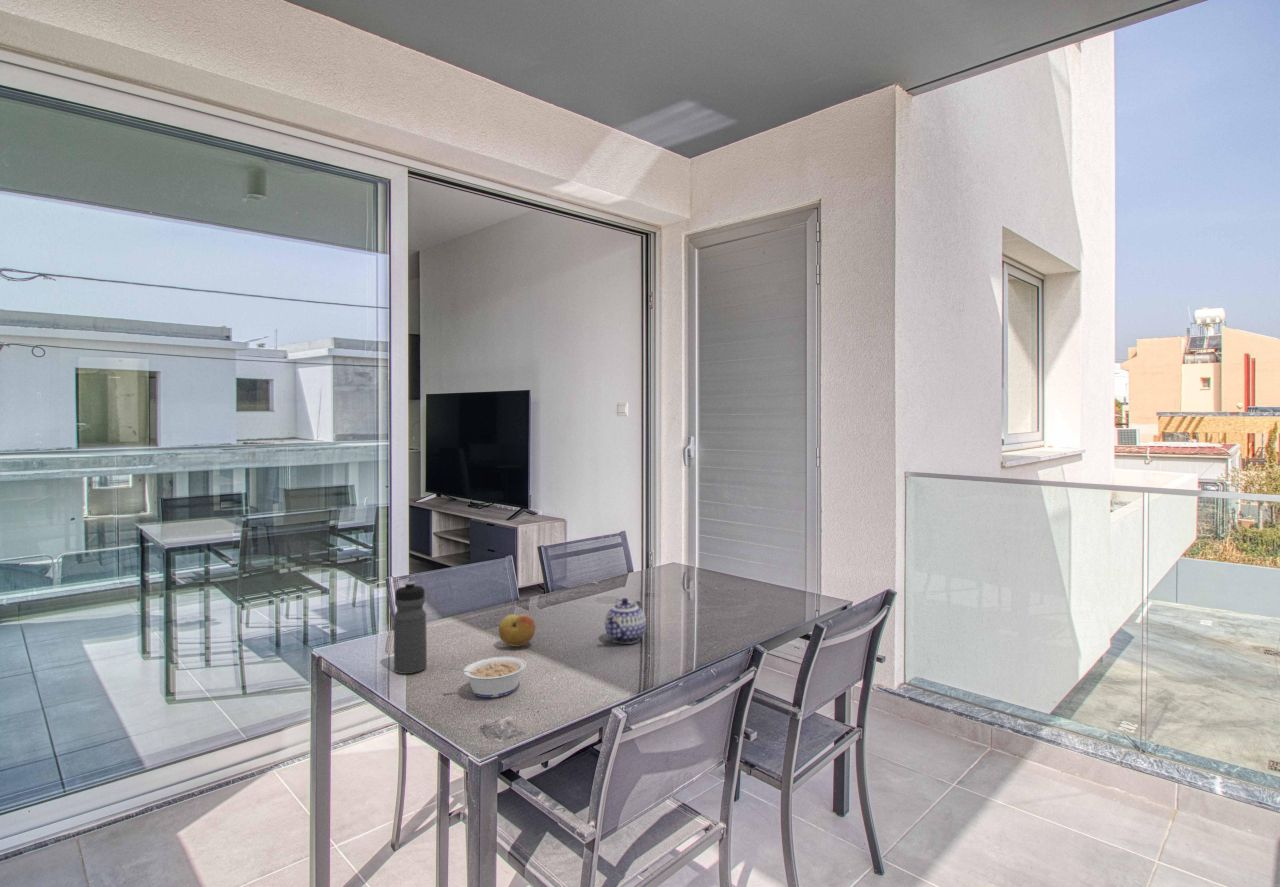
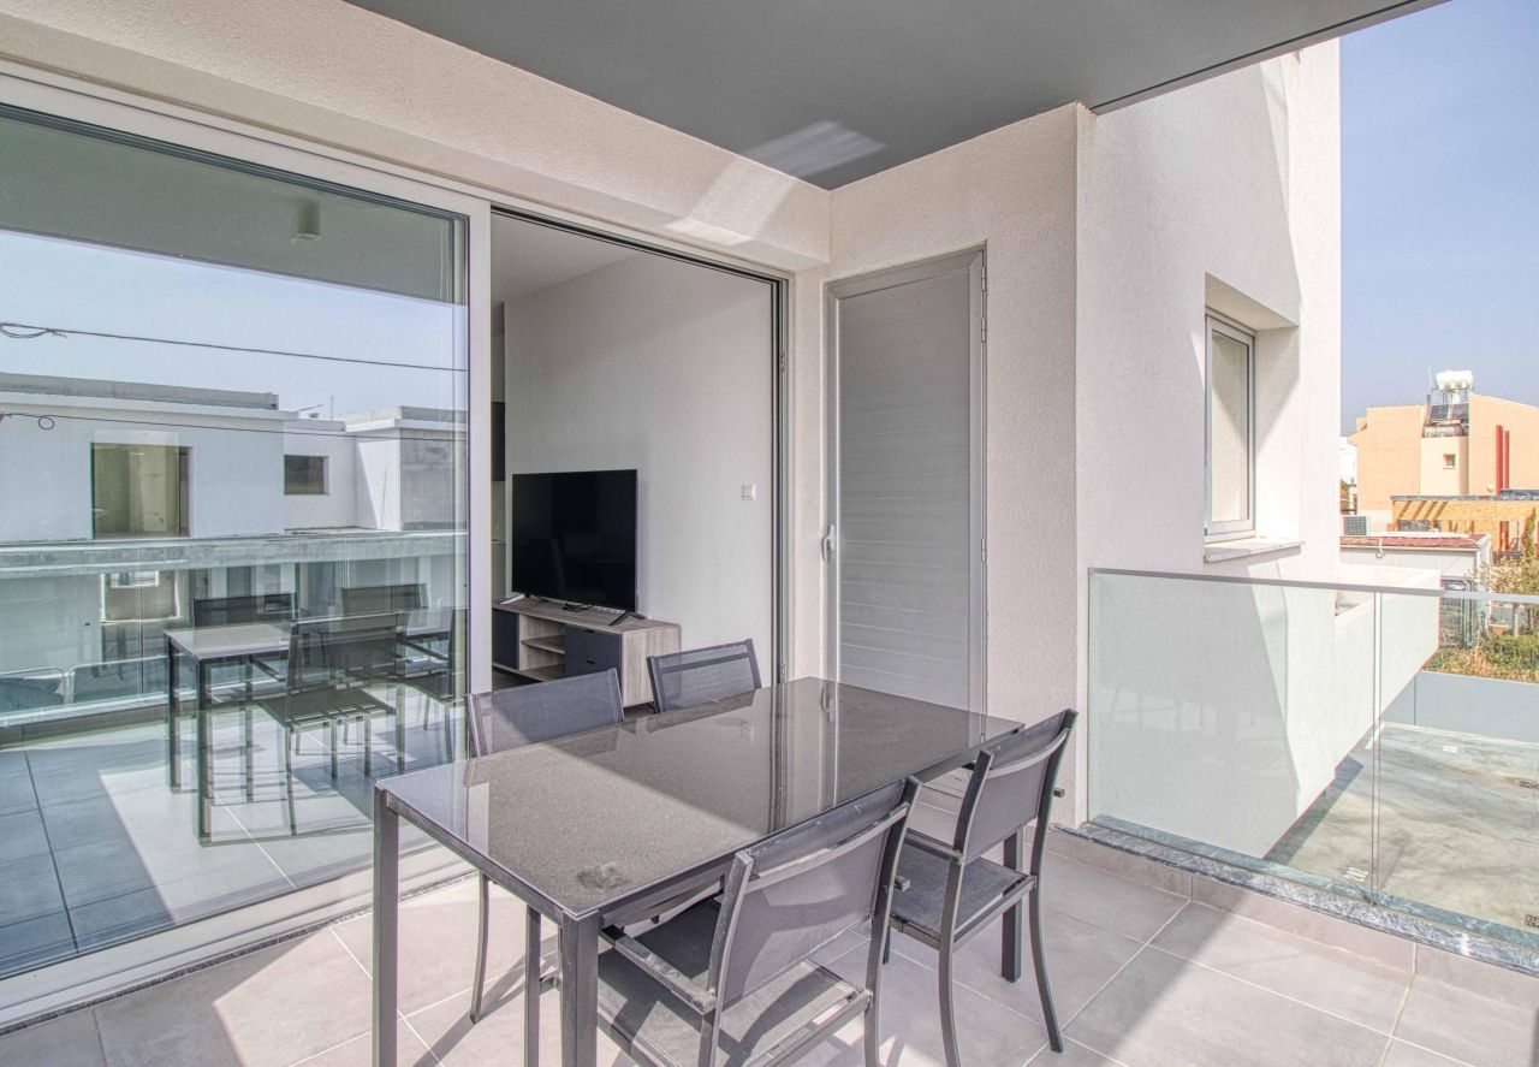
- fruit (517, 630)
- teapot (625, 619)
- water bottle (410, 625)
- legume (493, 676)
